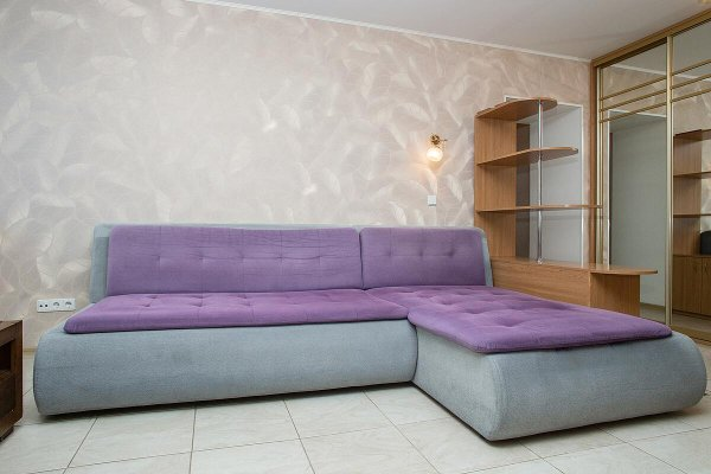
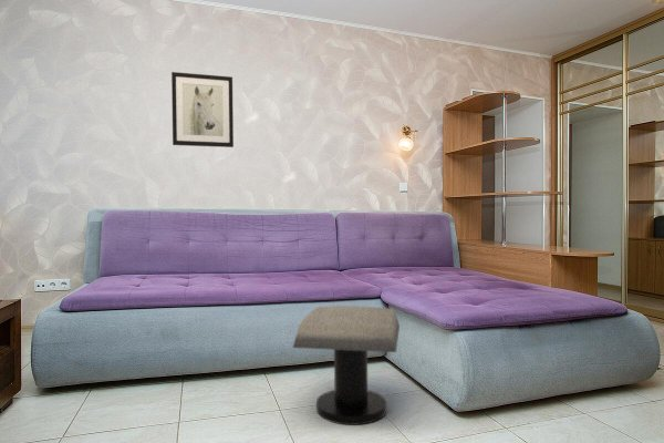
+ stool (351, 359)
+ wall art (203, 110)
